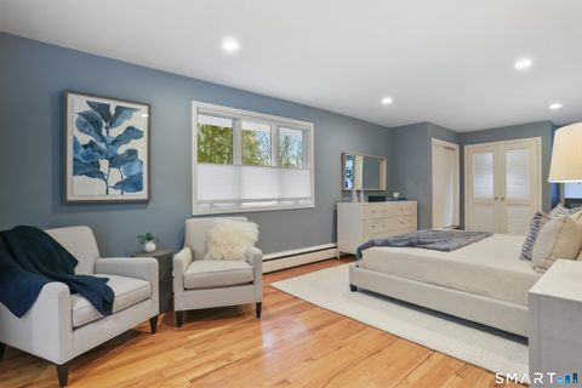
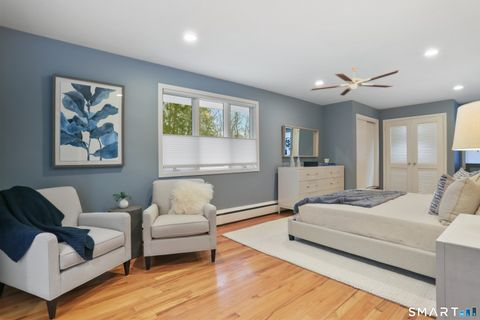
+ ceiling fan (350, 79)
